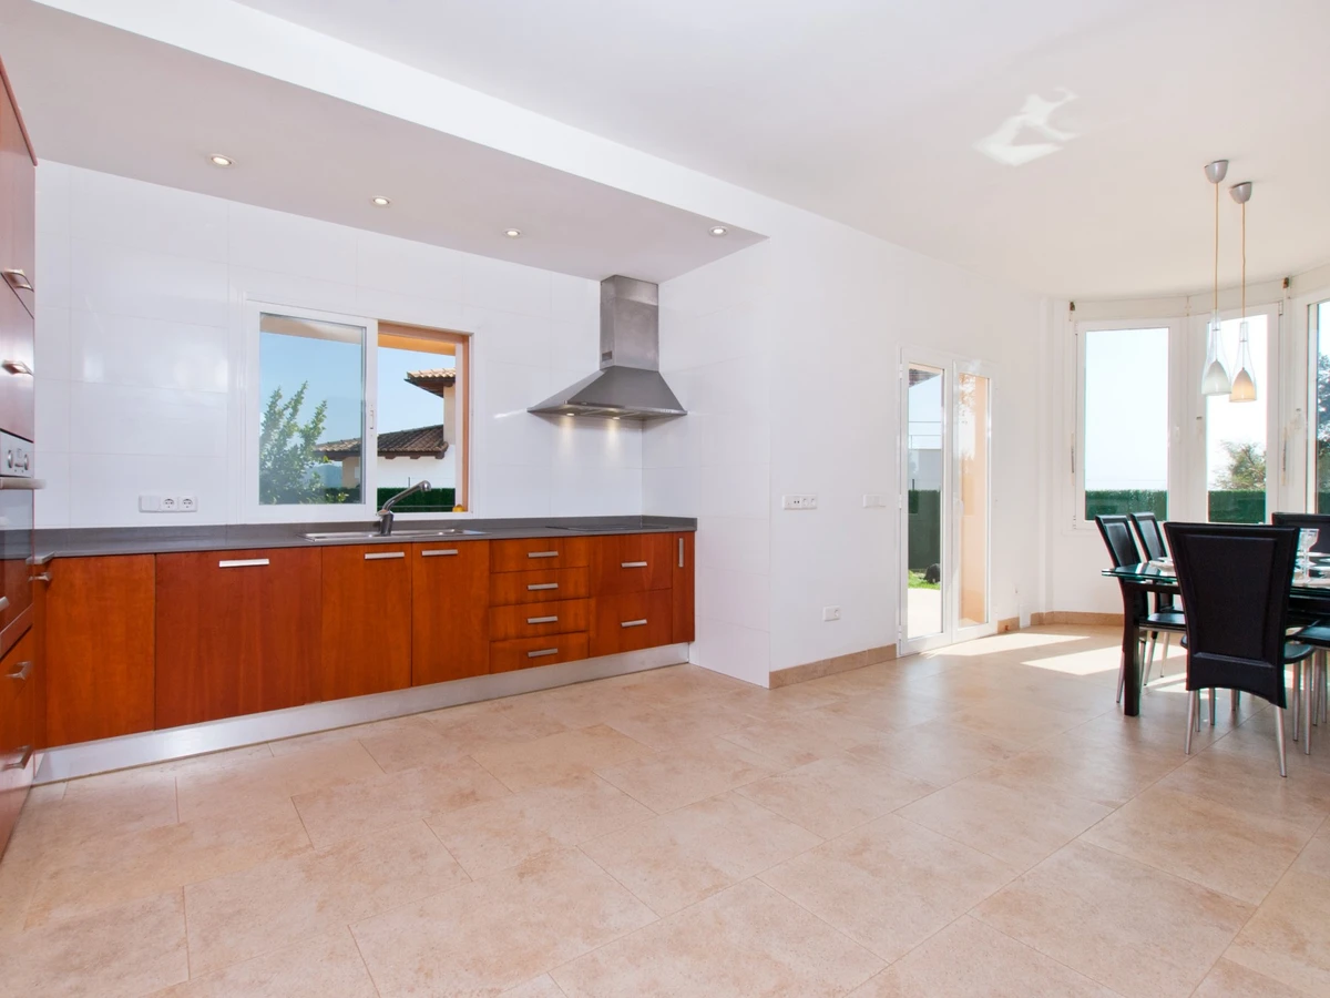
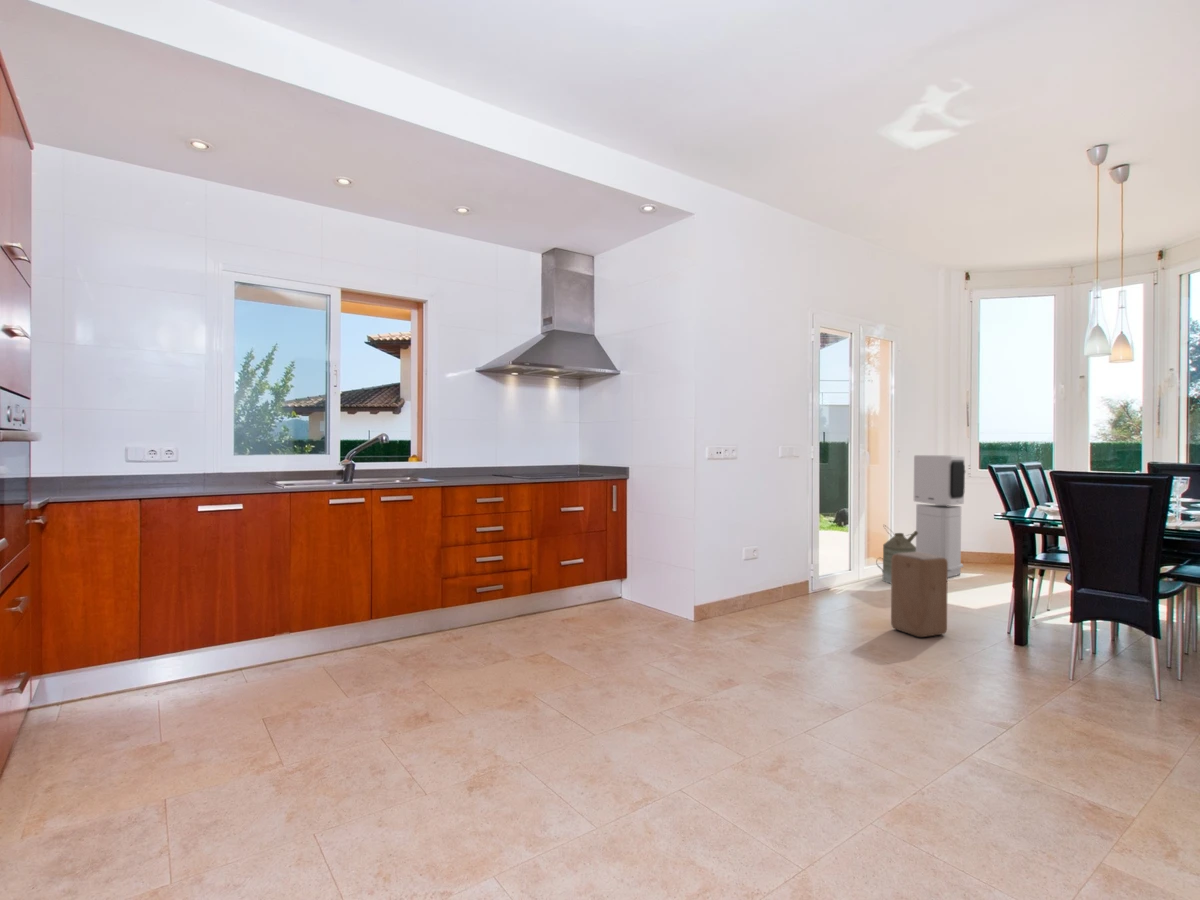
+ air purifier (935, 514)
+ stool (918, 593)
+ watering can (896, 553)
